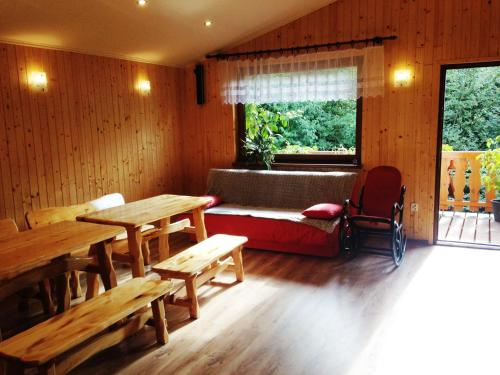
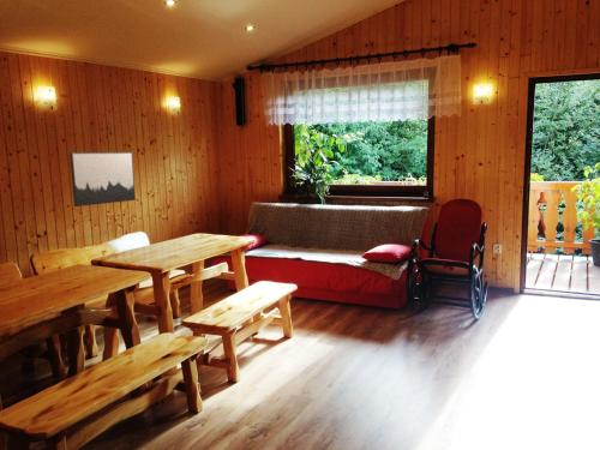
+ wall art (104, 178)
